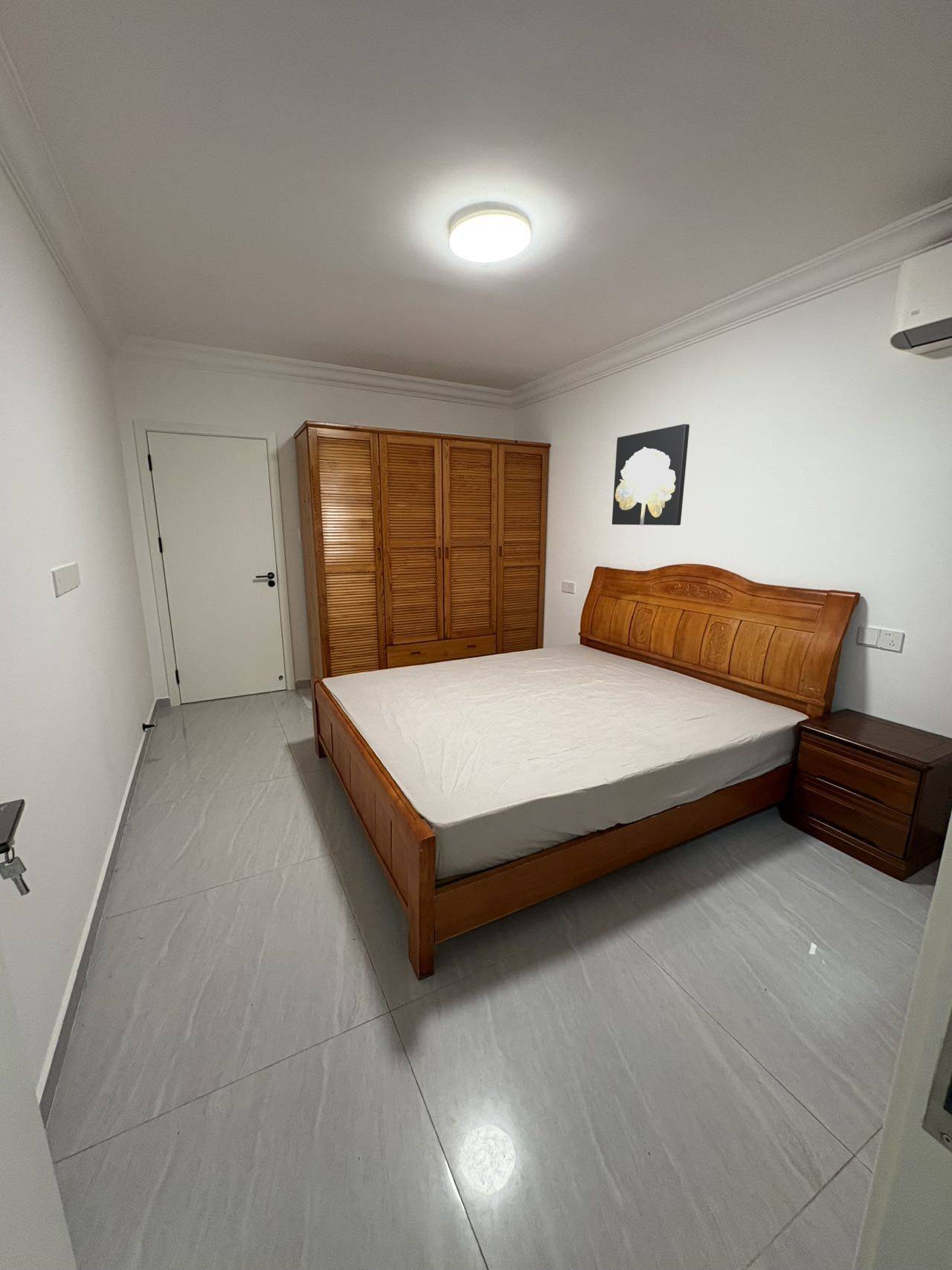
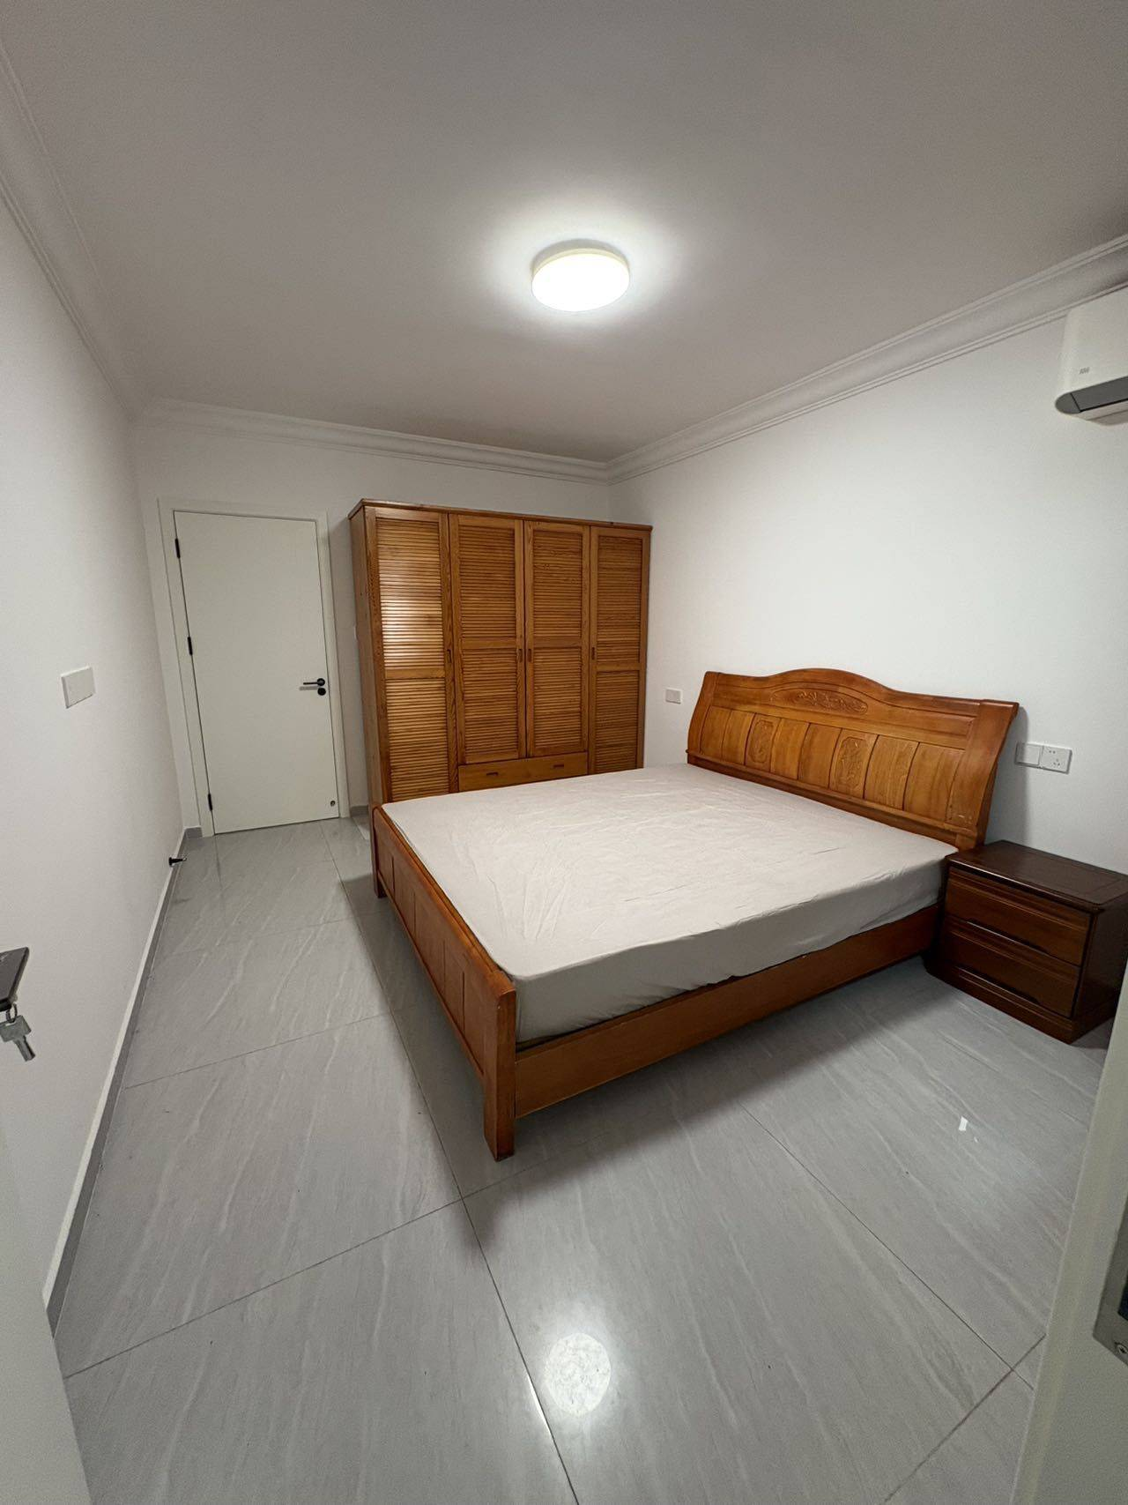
- wall art (647, 478)
